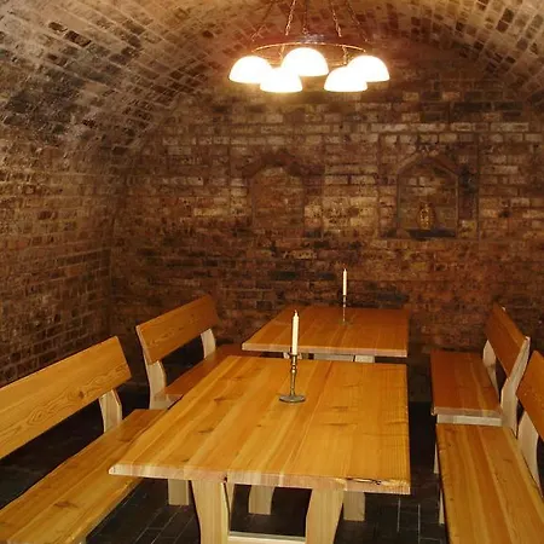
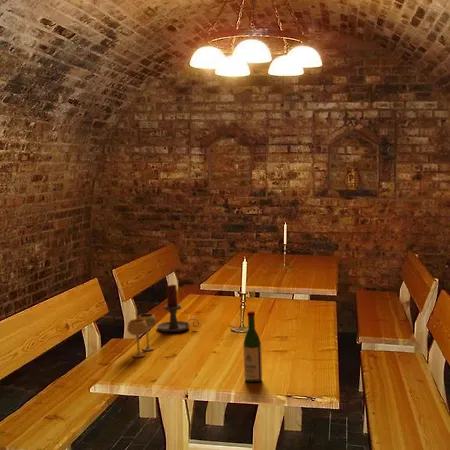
+ wine bottle (252, 346)
+ candle holder (177, 306)
+ goblet (141, 334)
